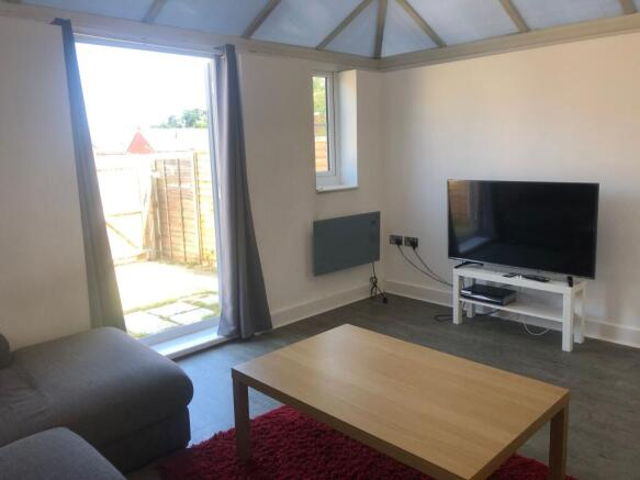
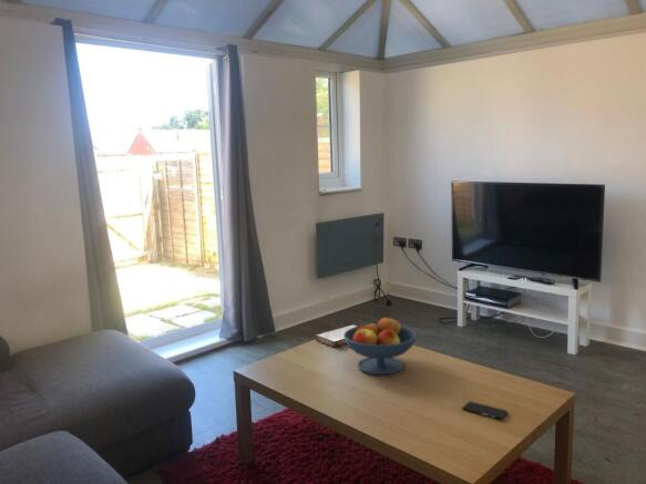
+ smartphone (484, 410)
+ book (342, 334)
+ fruit bowl (380, 344)
